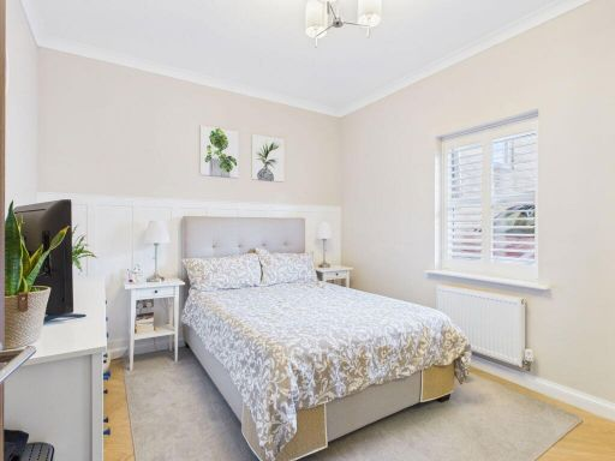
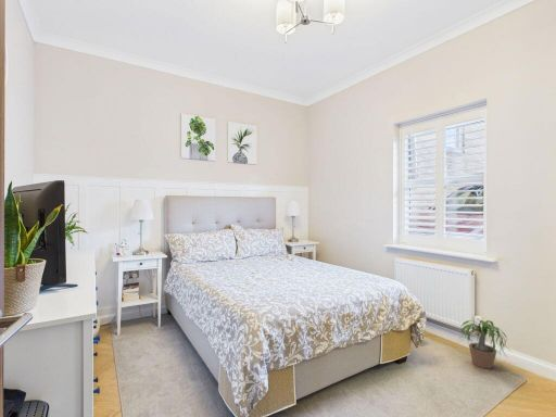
+ potted plant (485, 344)
